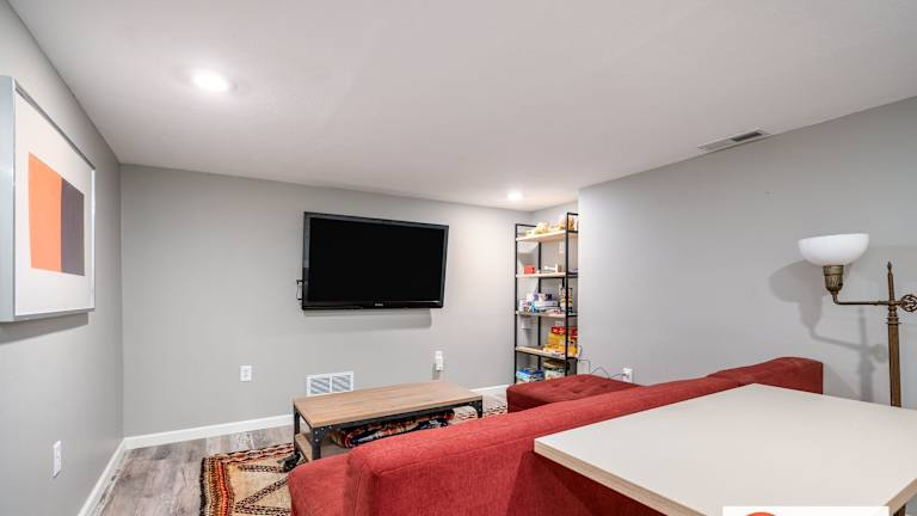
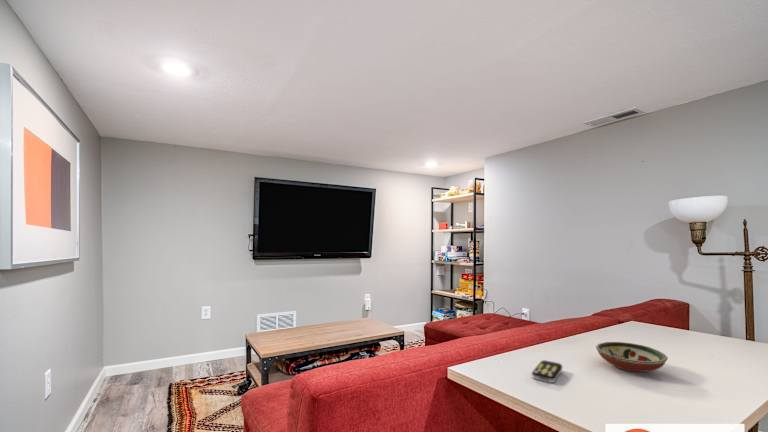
+ decorative bowl (630, 358)
+ remote control (547, 370)
